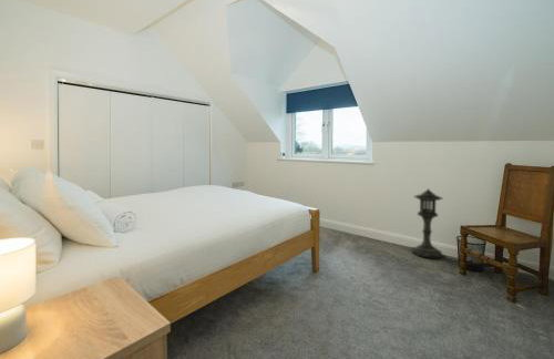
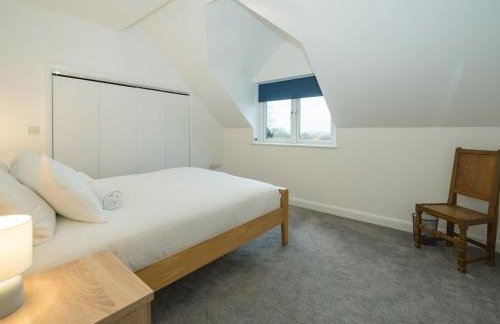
- lantern (427, 220)
